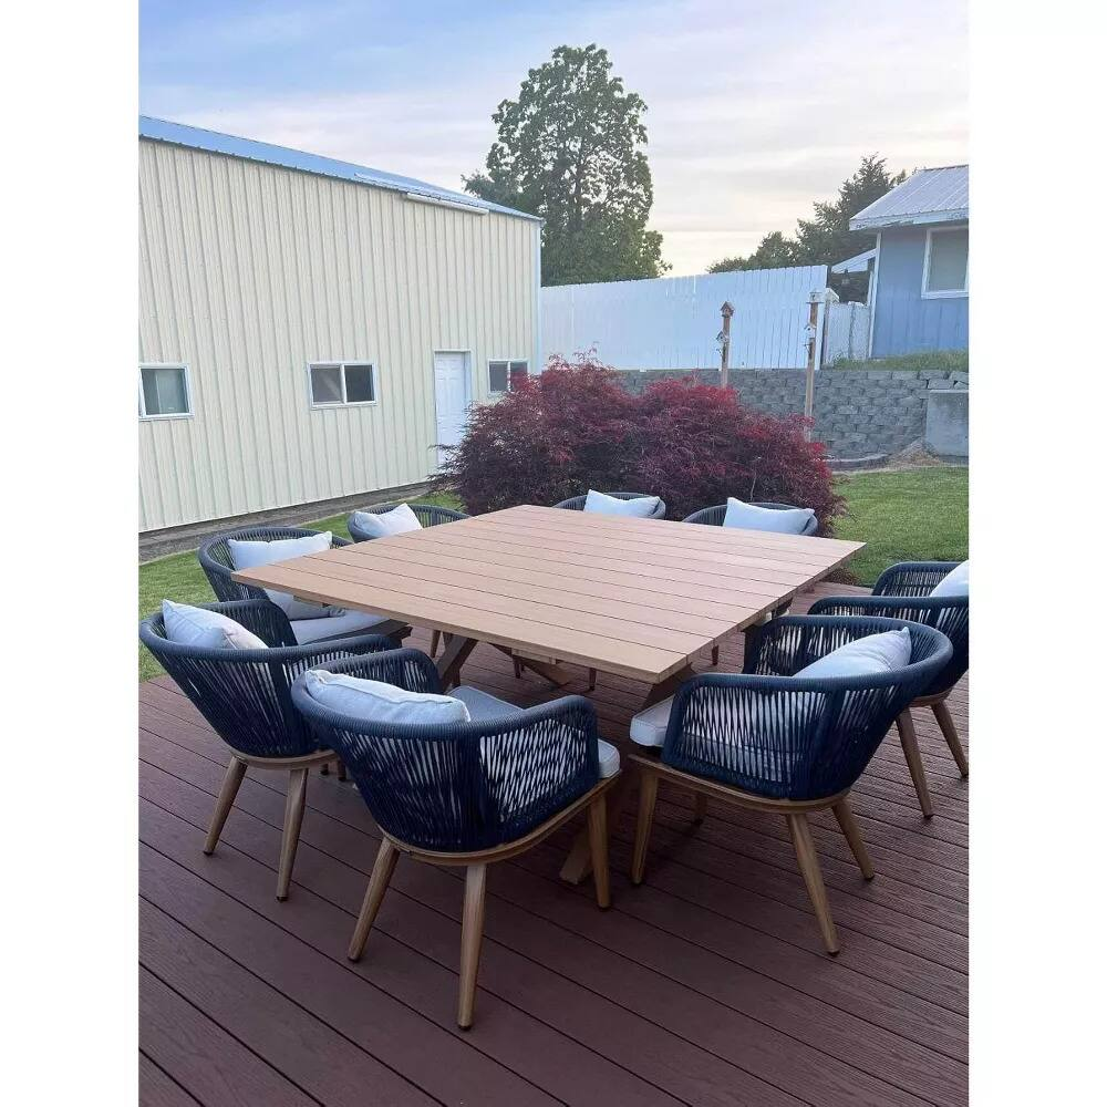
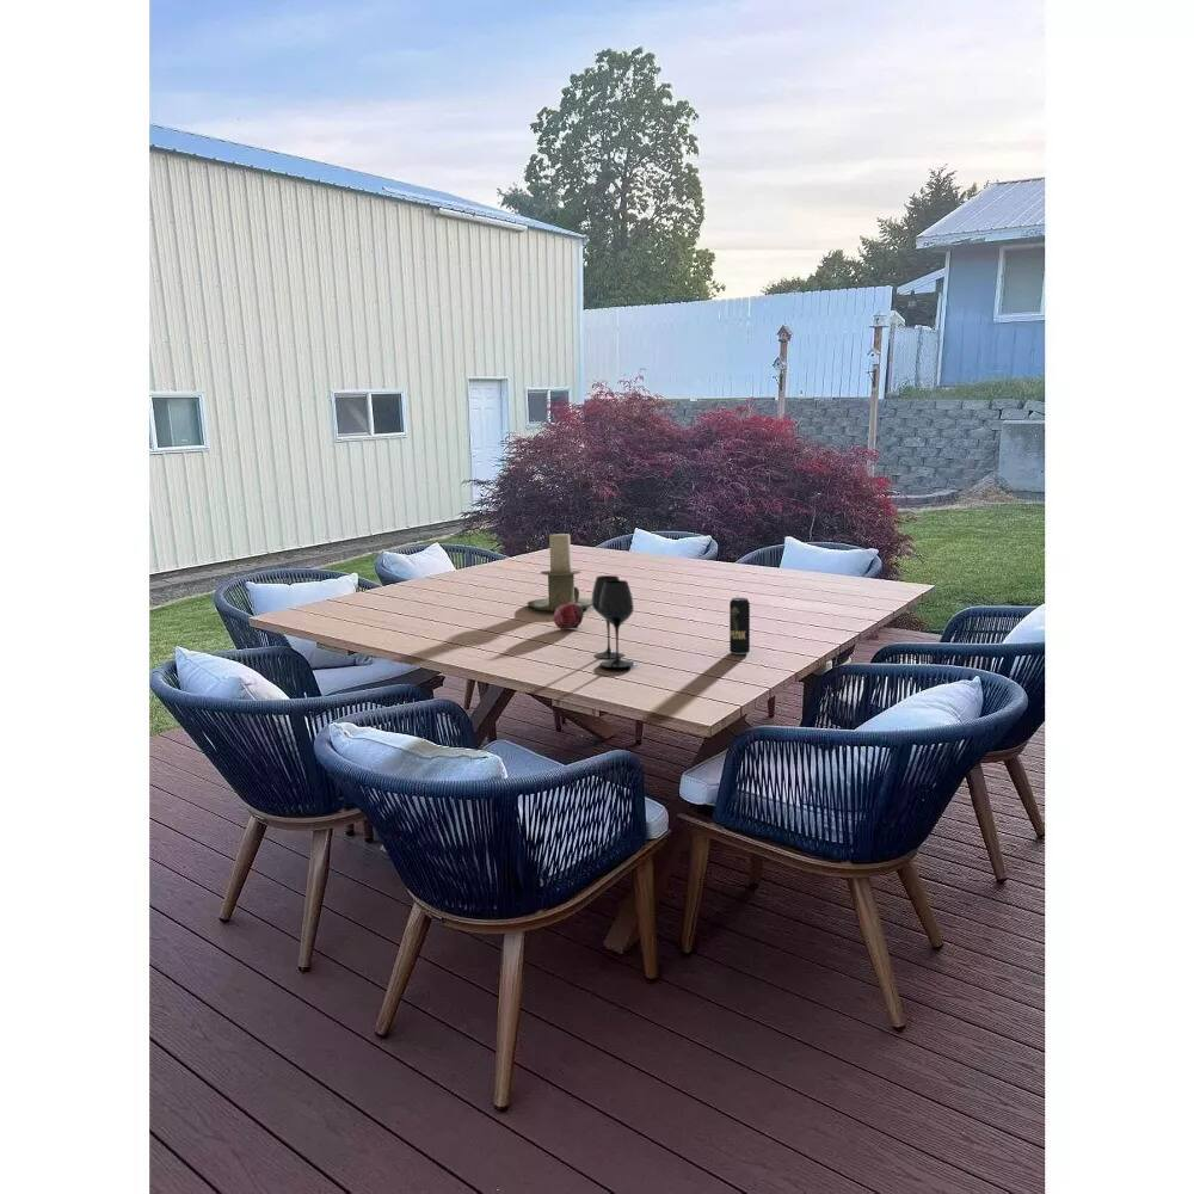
+ candle holder (560, 570)
+ fruit (568, 613)
+ wine glass (611, 618)
+ beverage can (739, 623)
